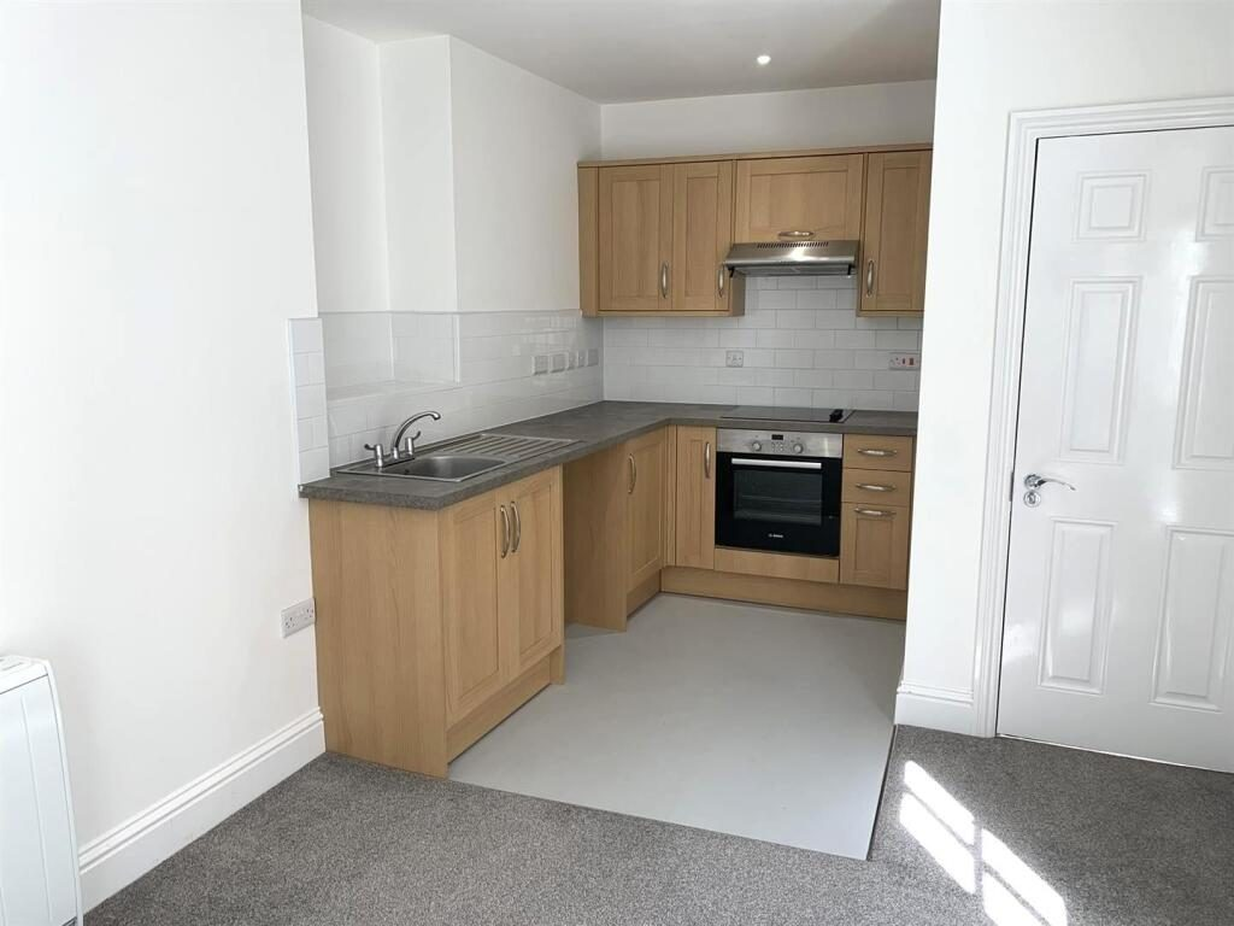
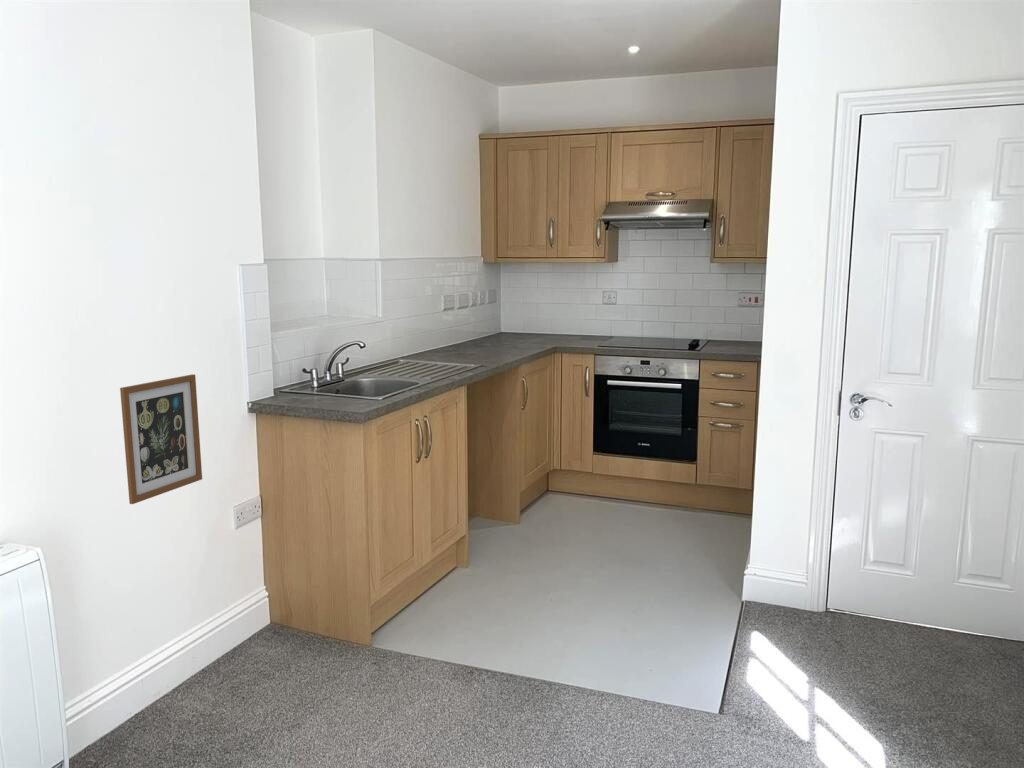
+ wall art (163, 436)
